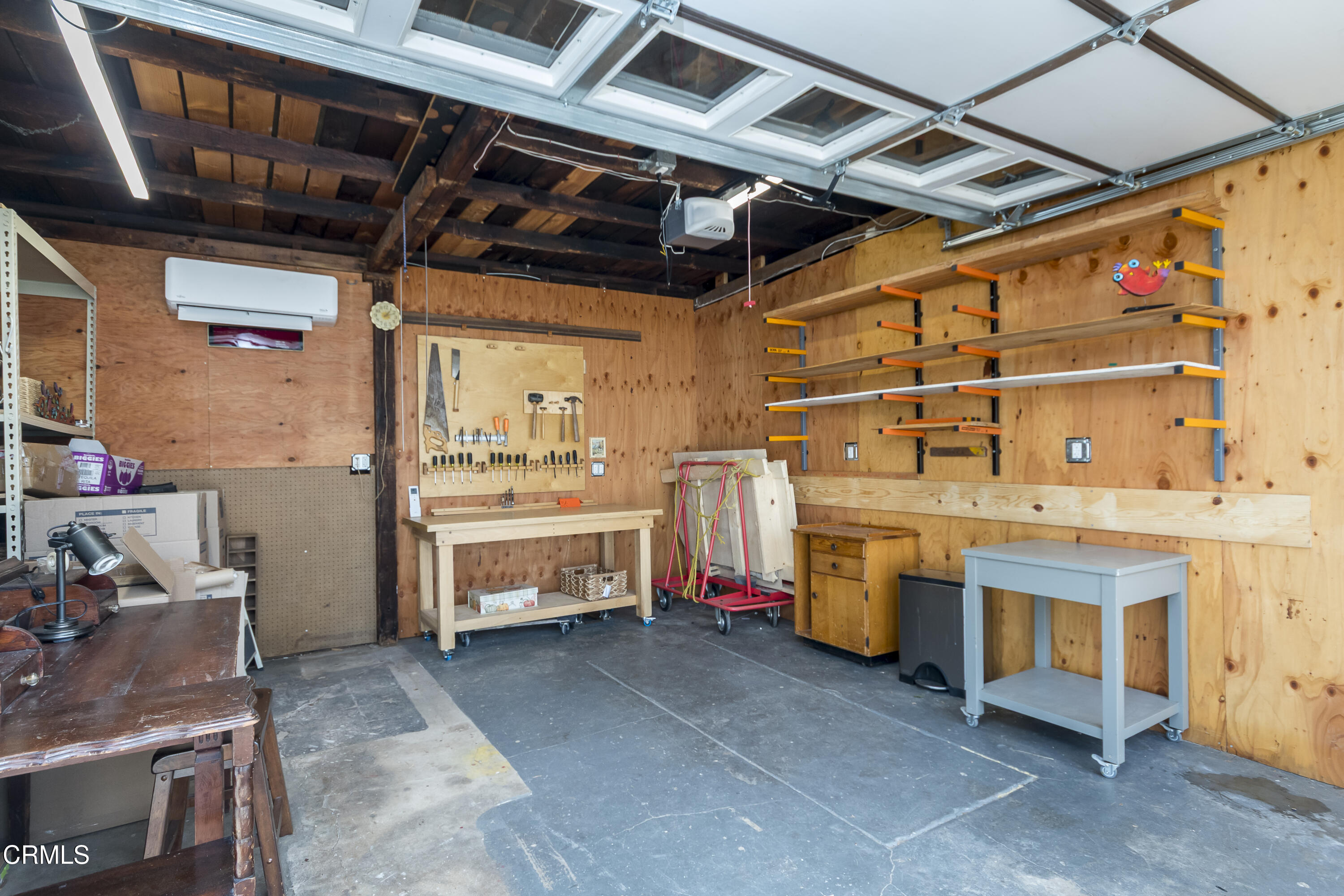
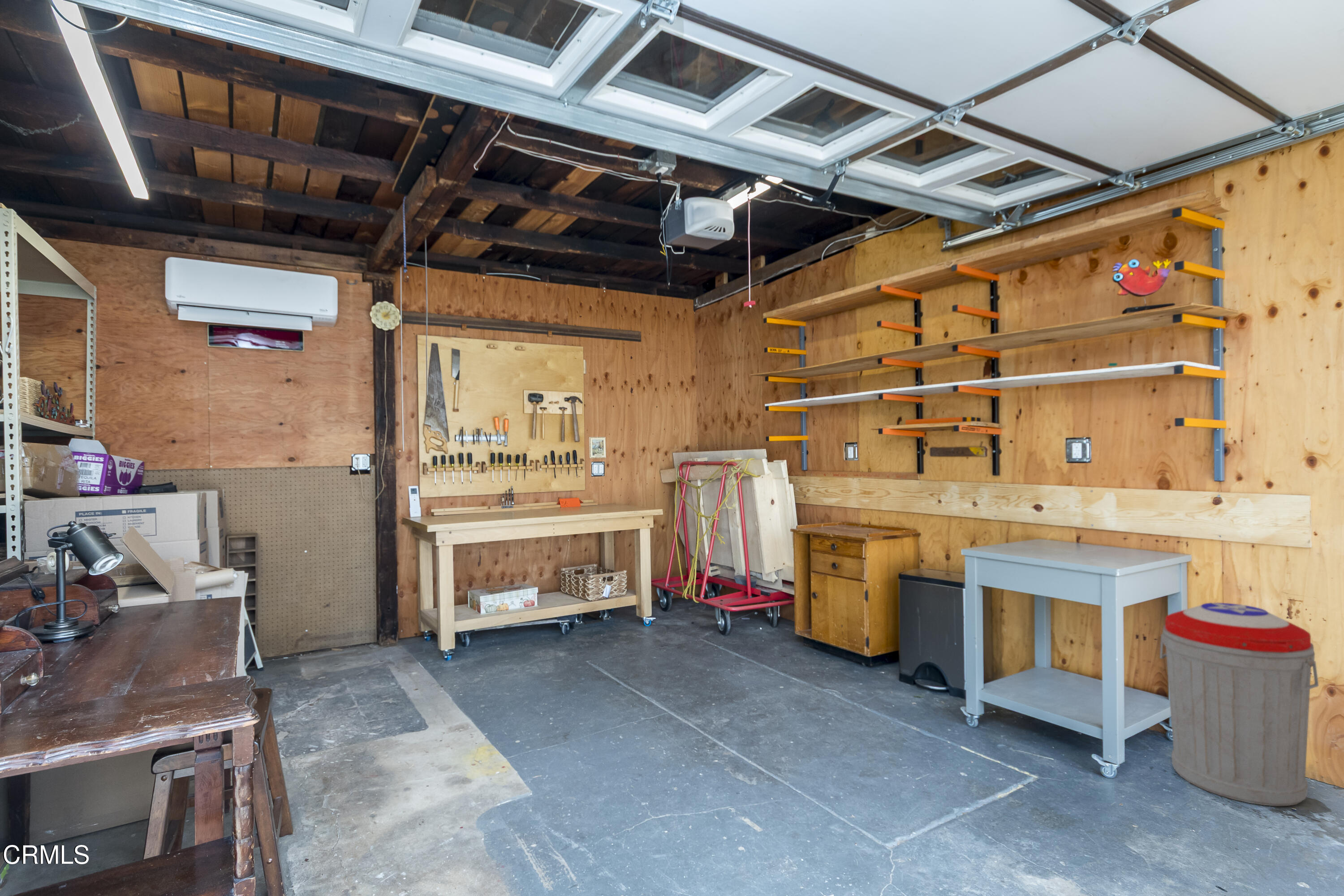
+ trash can (1235, 694)
